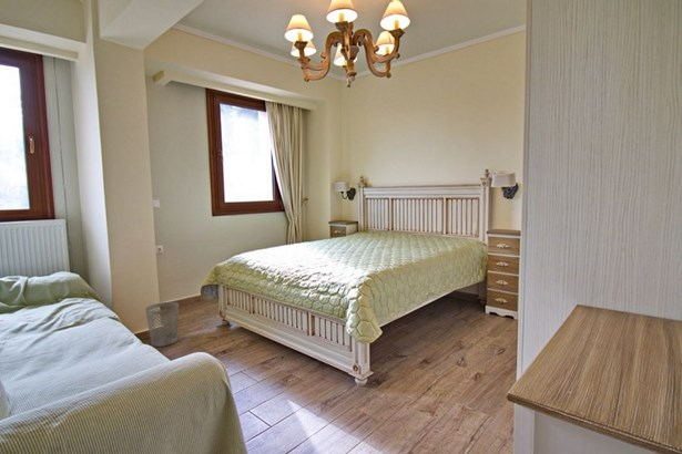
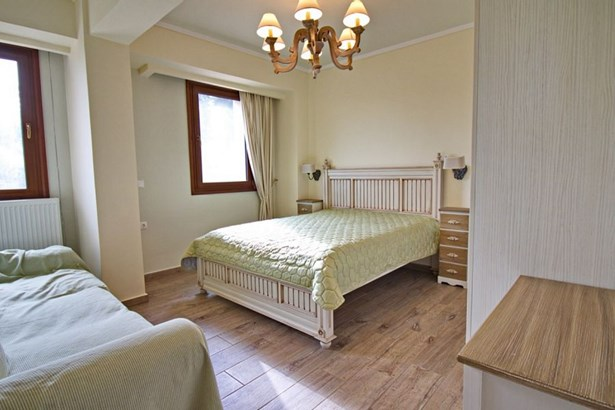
- wastebasket (163, 323)
